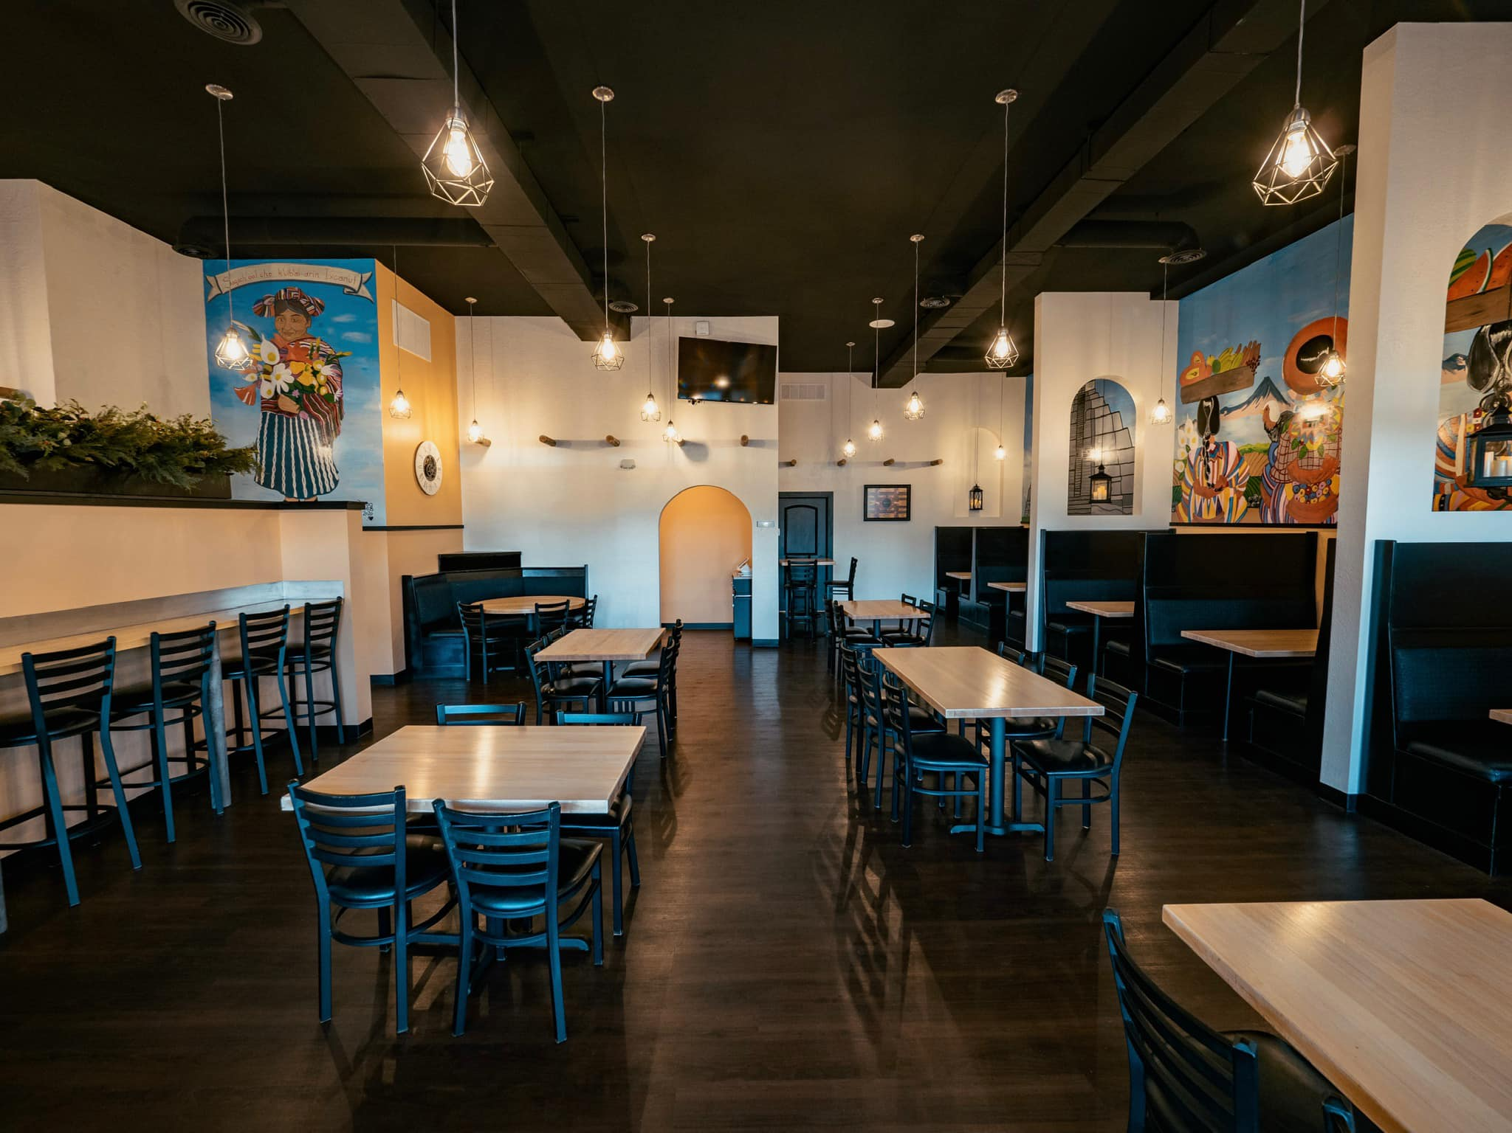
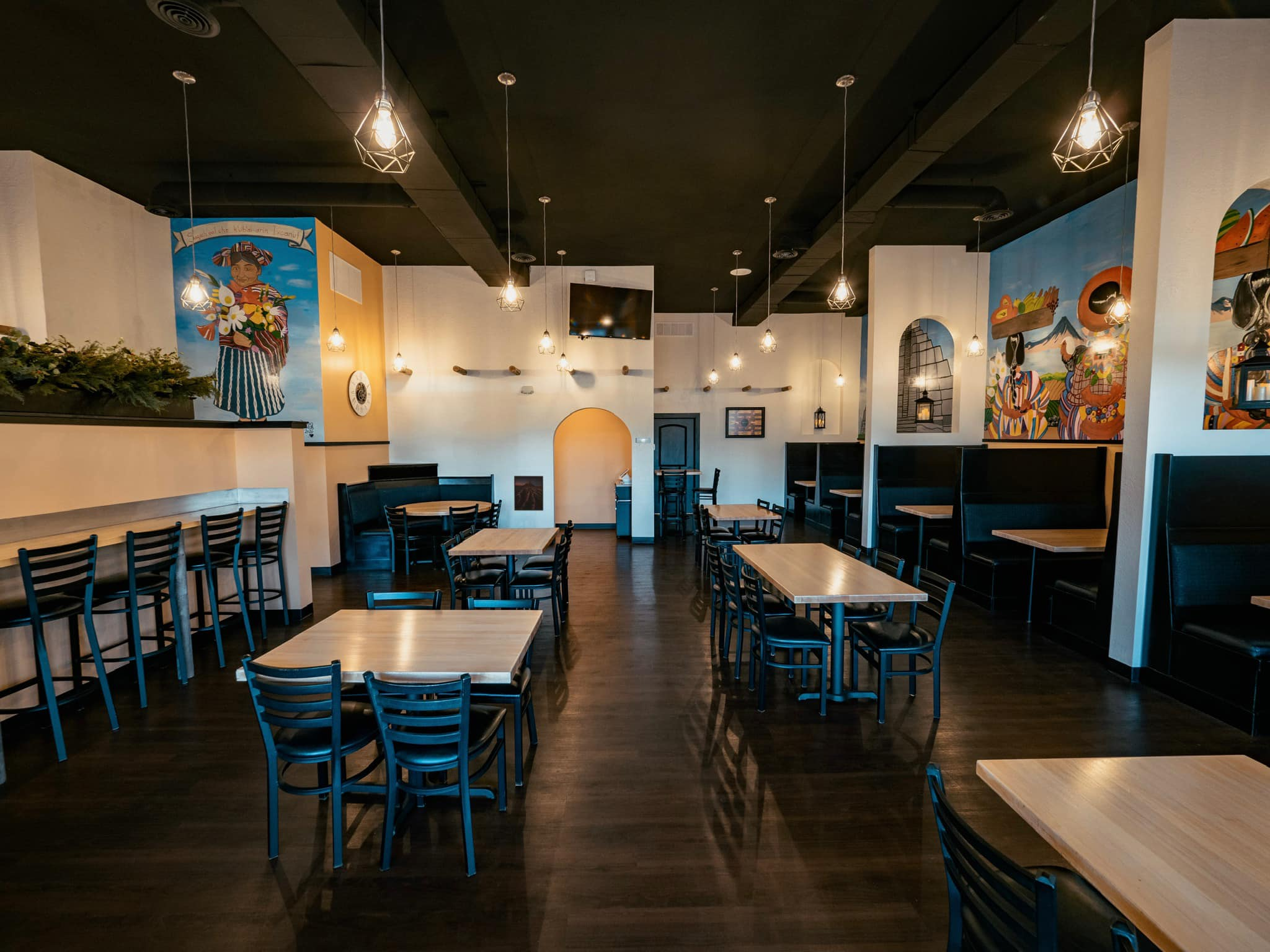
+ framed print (528, 493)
